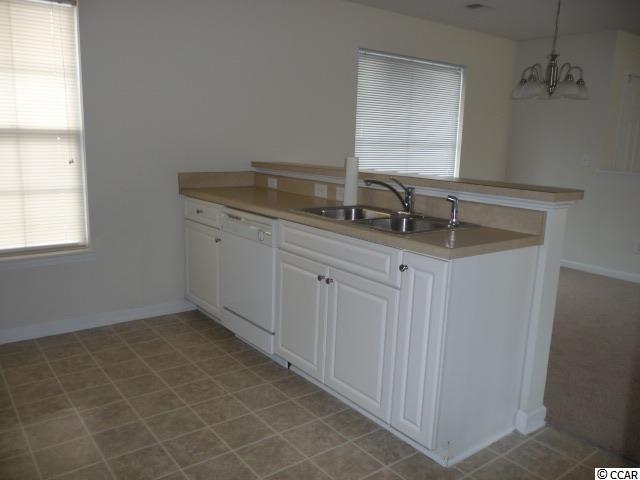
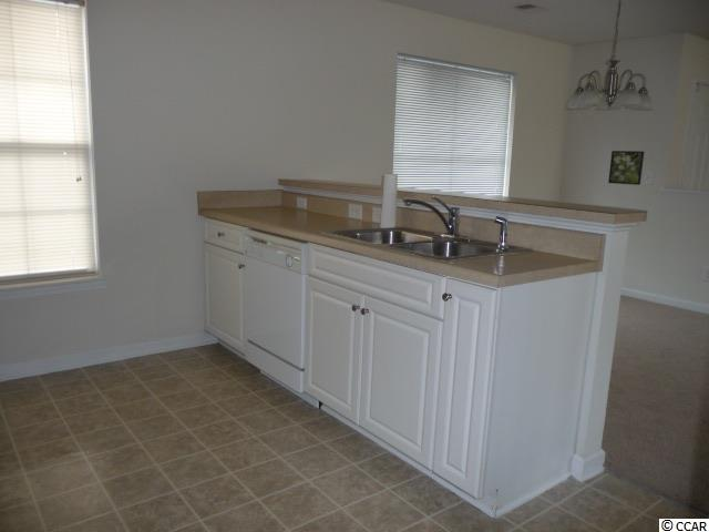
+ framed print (625, 167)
